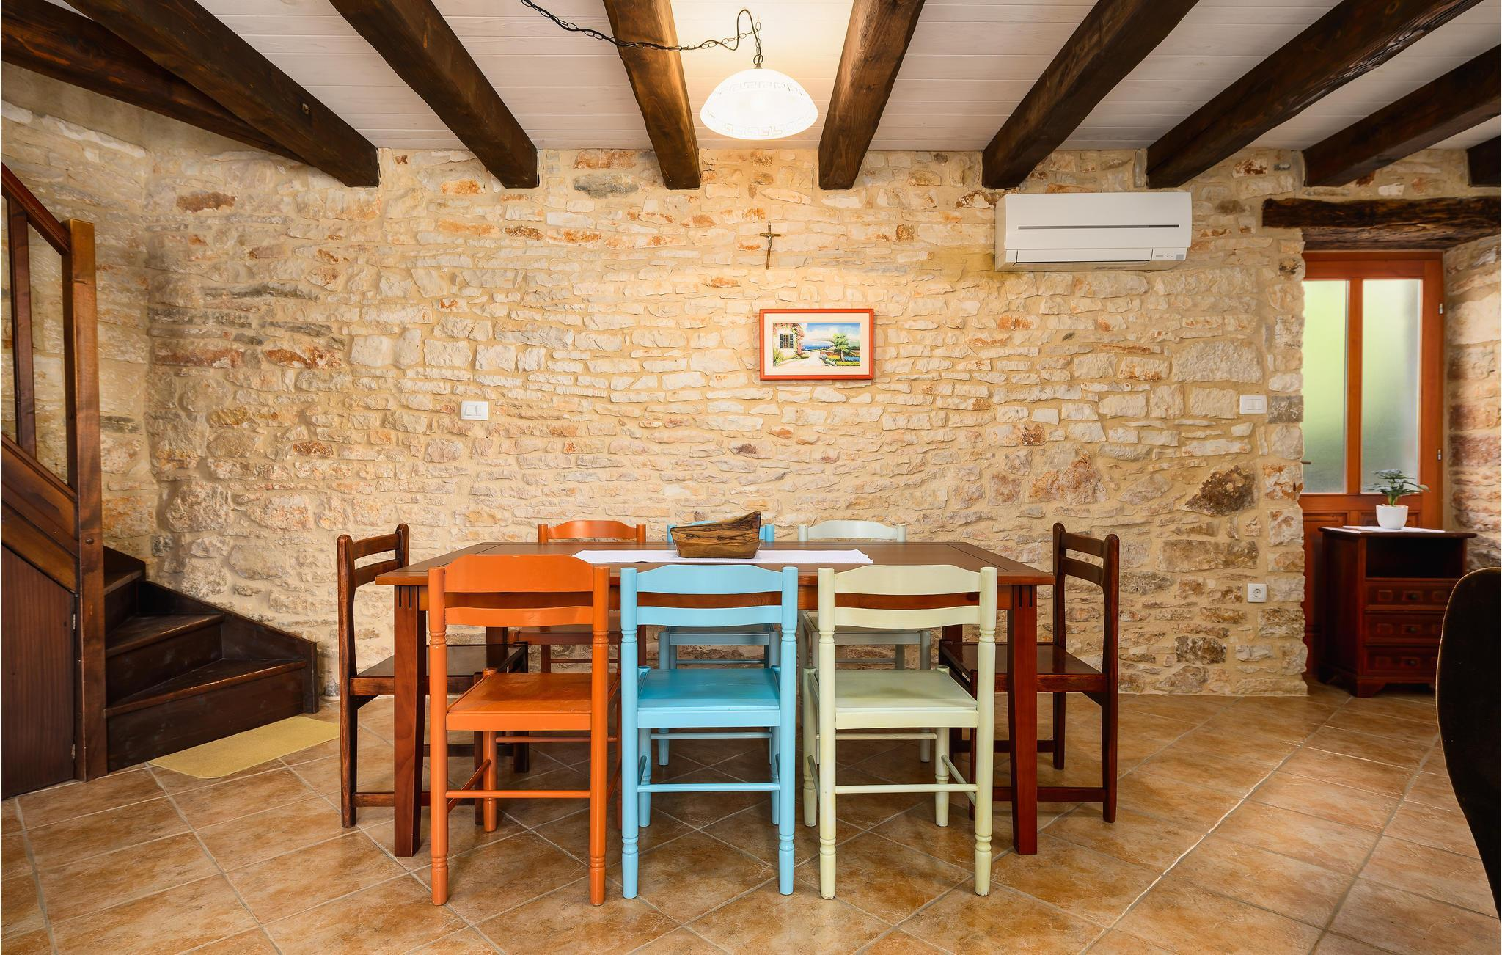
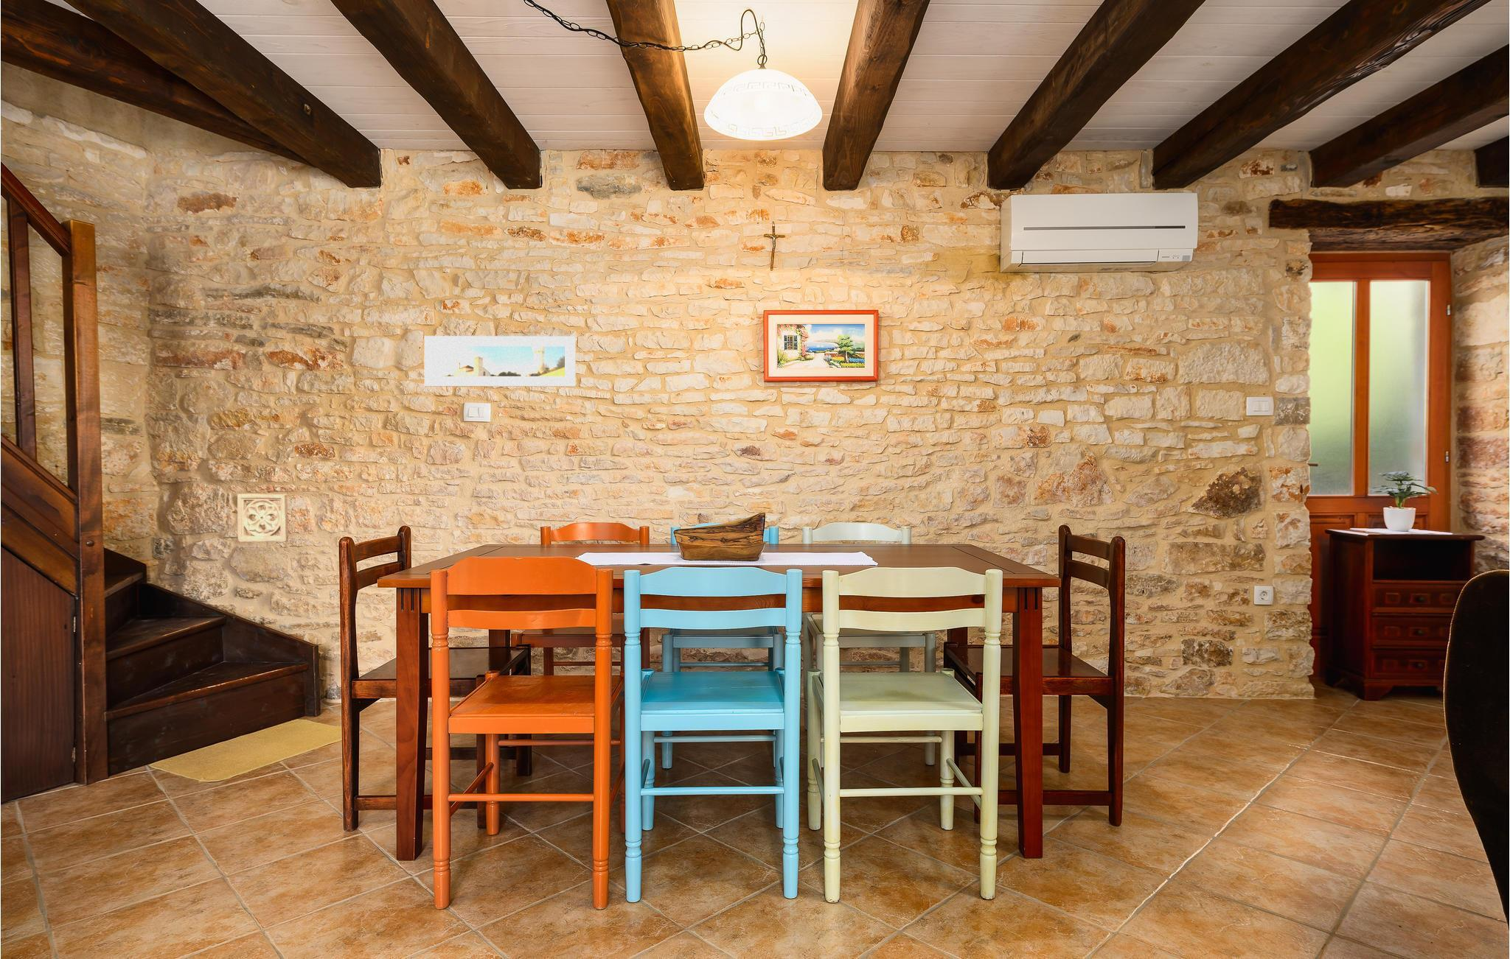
+ wall ornament (263, 518)
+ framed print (500, 361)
